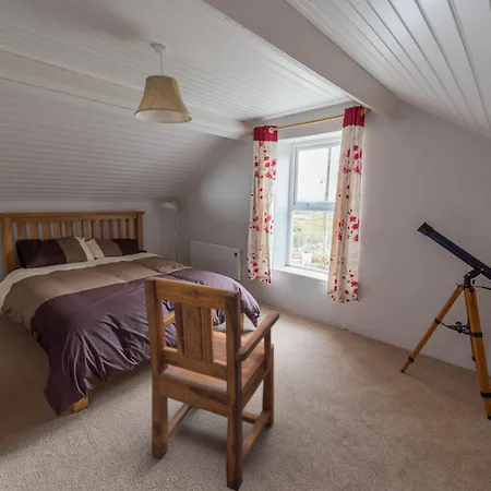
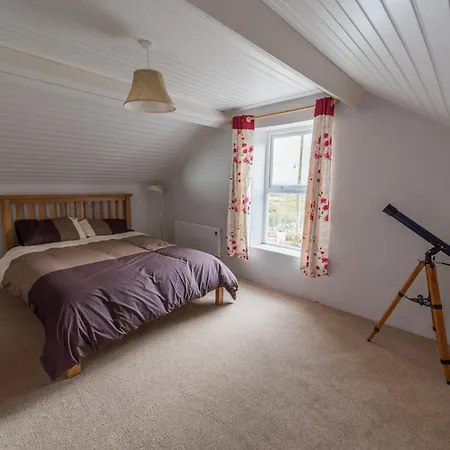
- armchair (215, 359)
